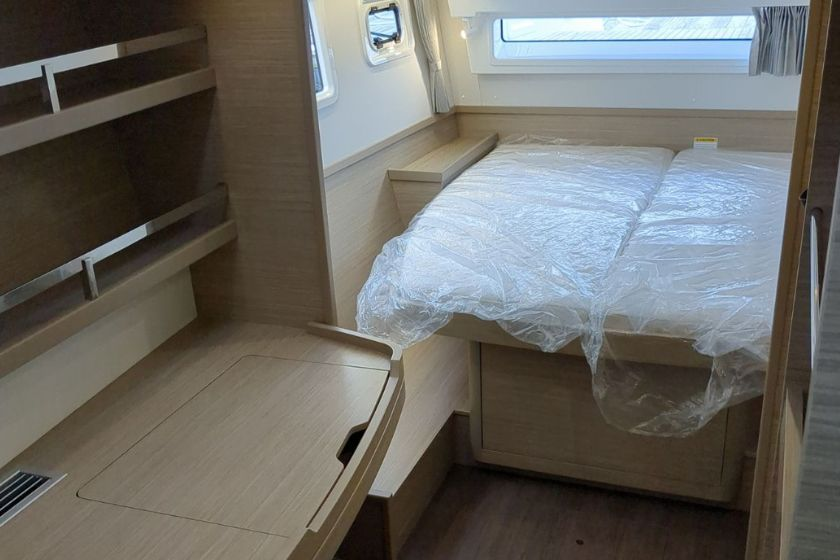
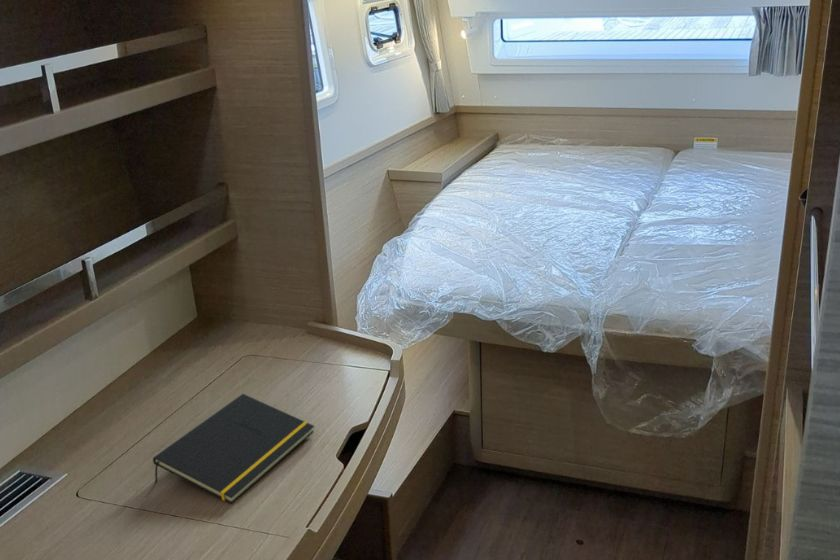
+ notepad (237, 443)
